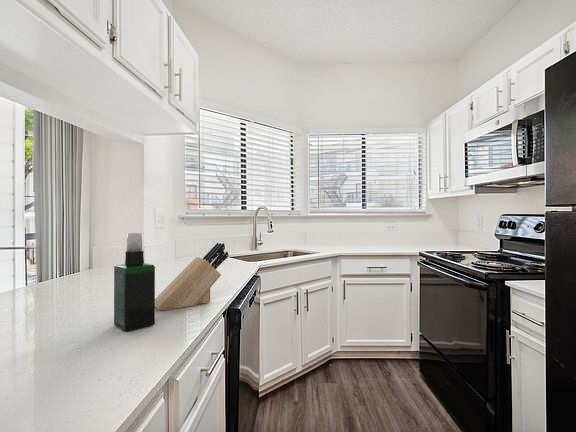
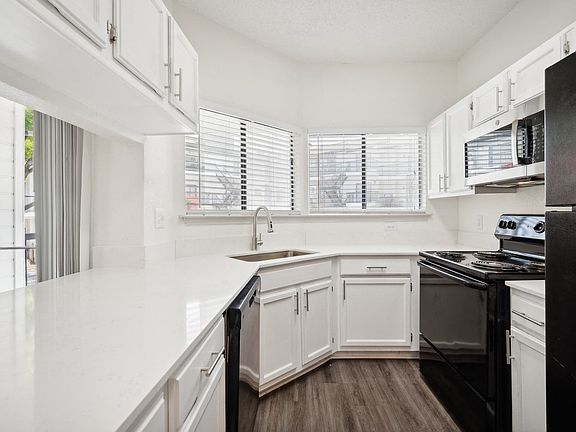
- knife block (192, 273)
- spray bottle (134, 279)
